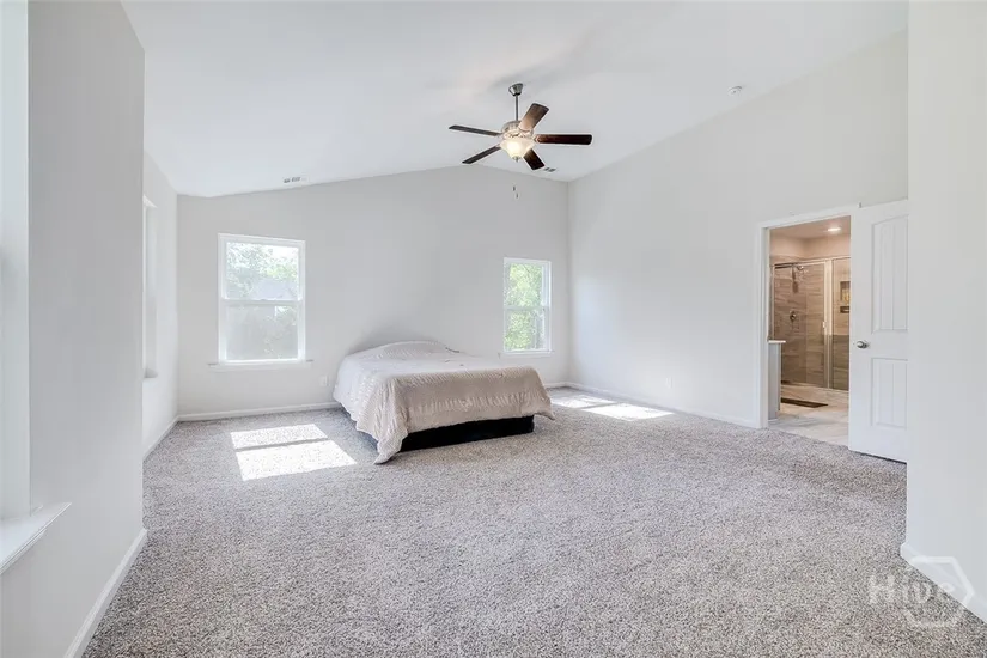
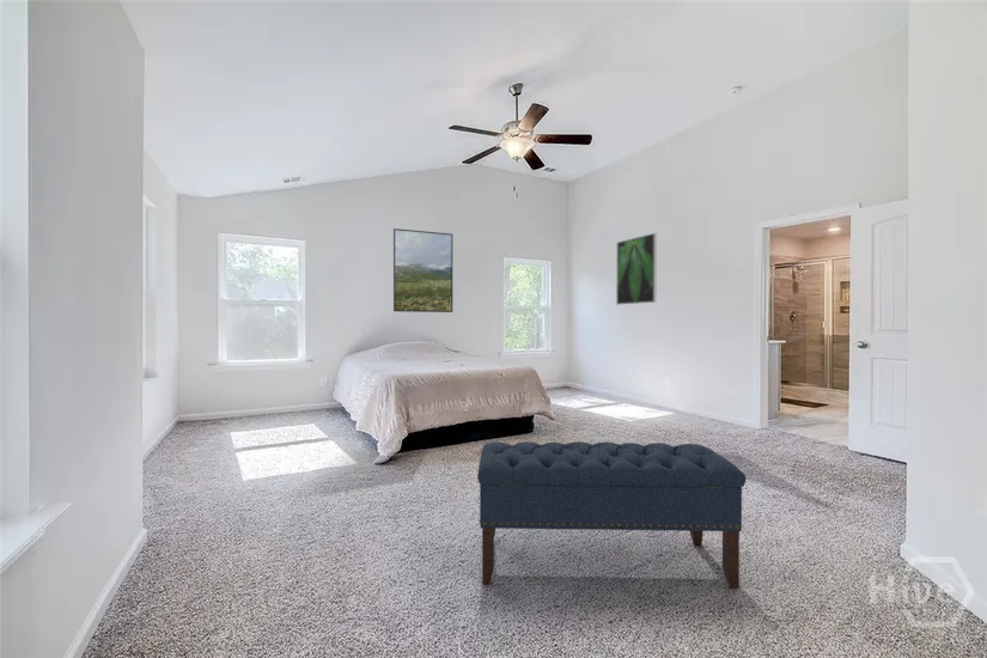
+ bench (599, 505)
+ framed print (424, 272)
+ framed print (635, 270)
